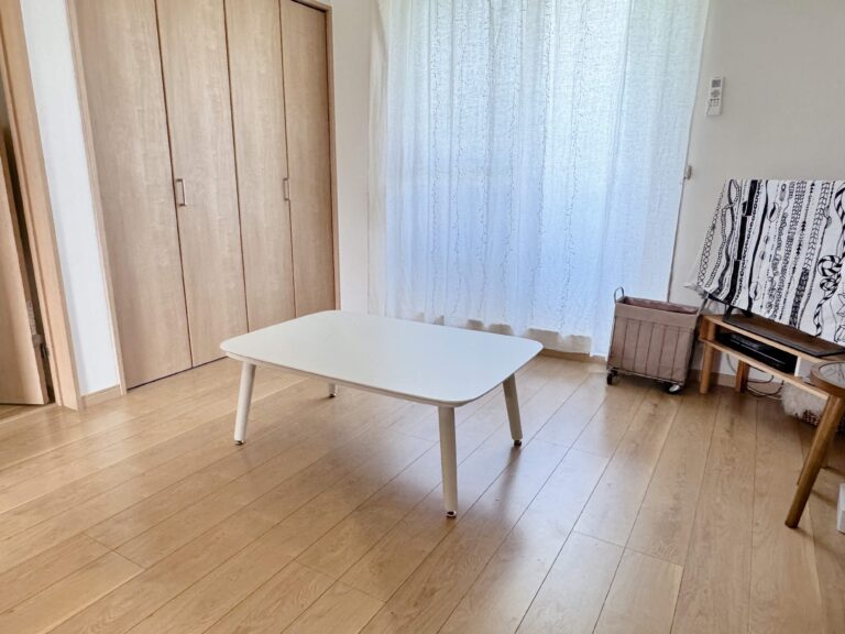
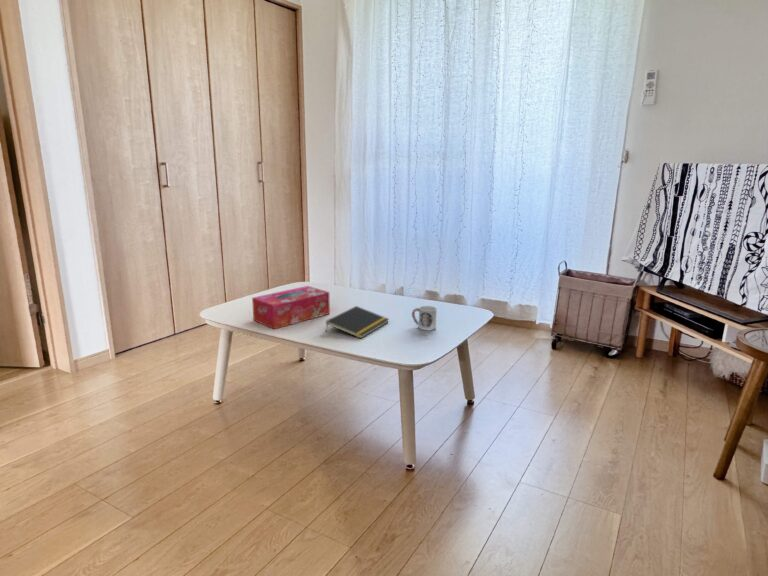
+ tissue box (292, 306)
+ notepad (358, 321)
+ cup (423, 317)
